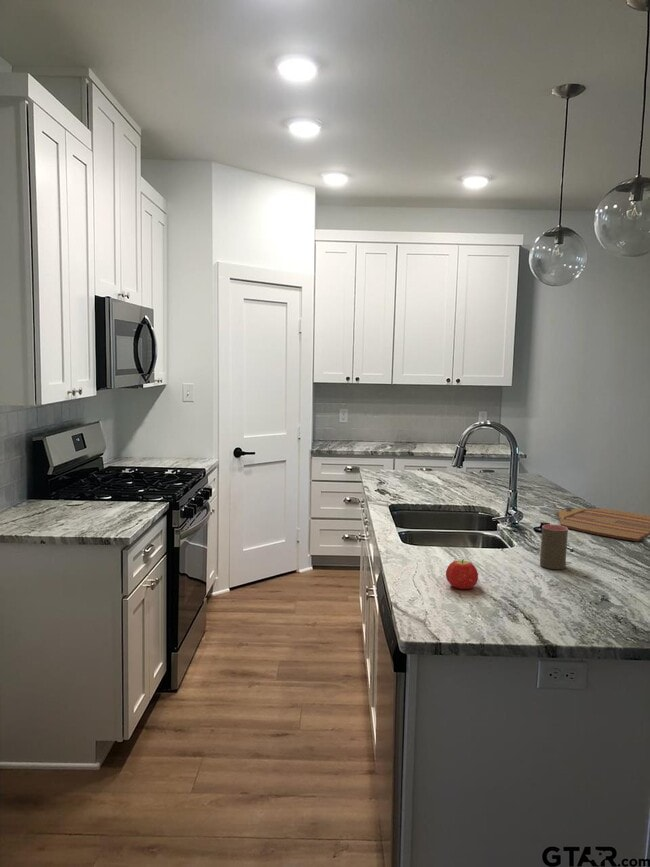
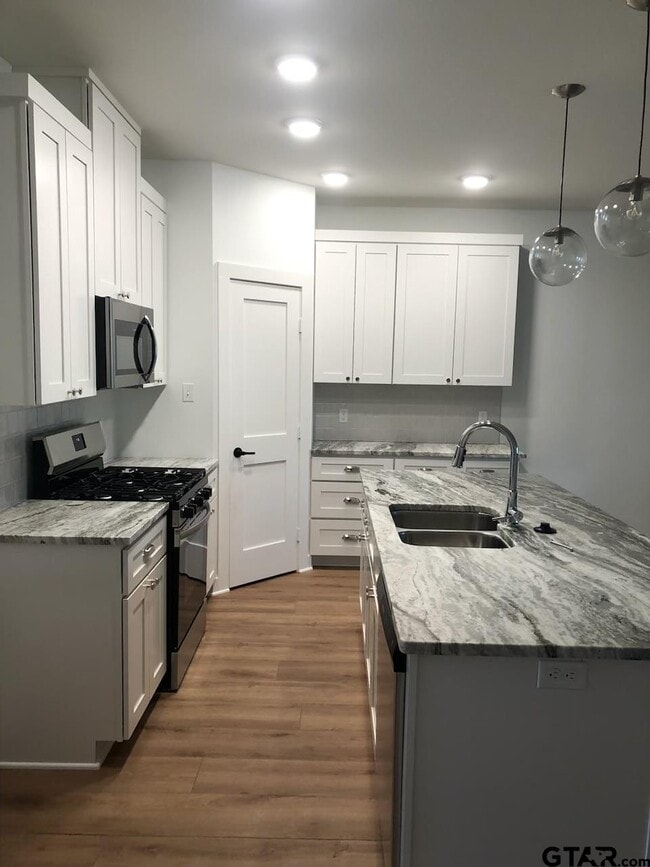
- cup (553, 546)
- fruit (462, 573)
- cutting board (603, 518)
